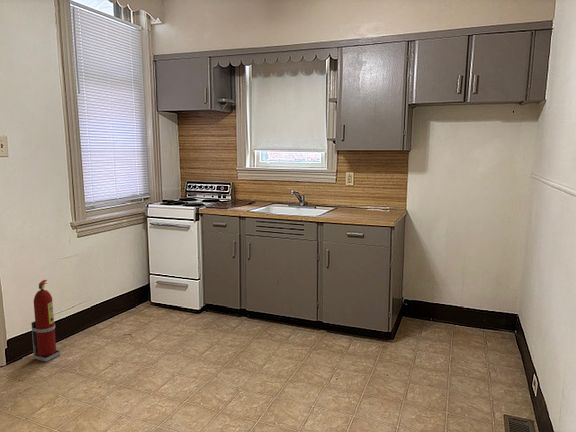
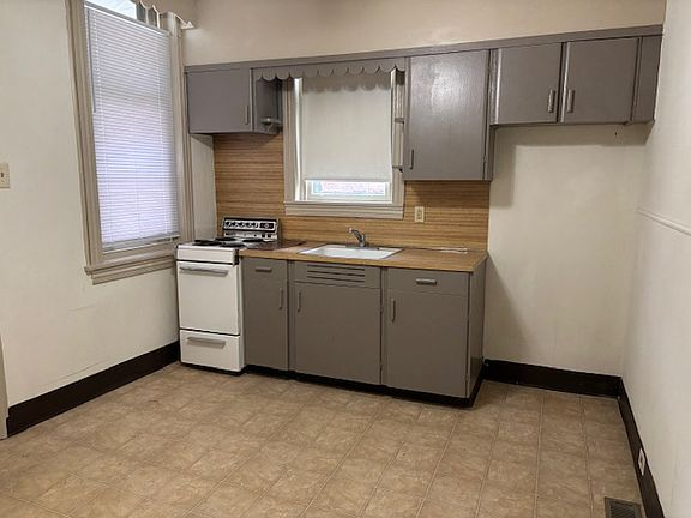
- fire extinguisher (45, 320)
